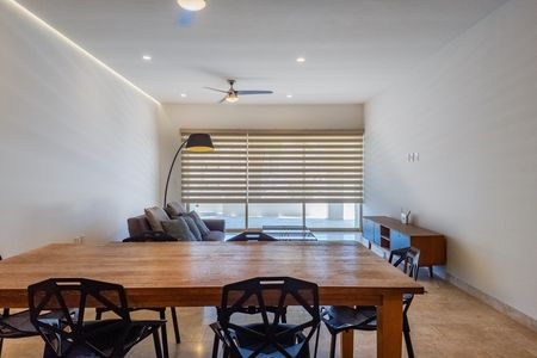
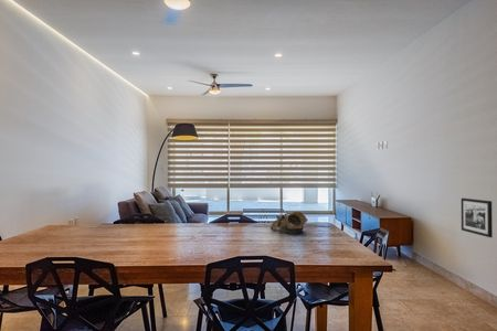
+ decorative bowl (288, 221)
+ picture frame (475, 216)
